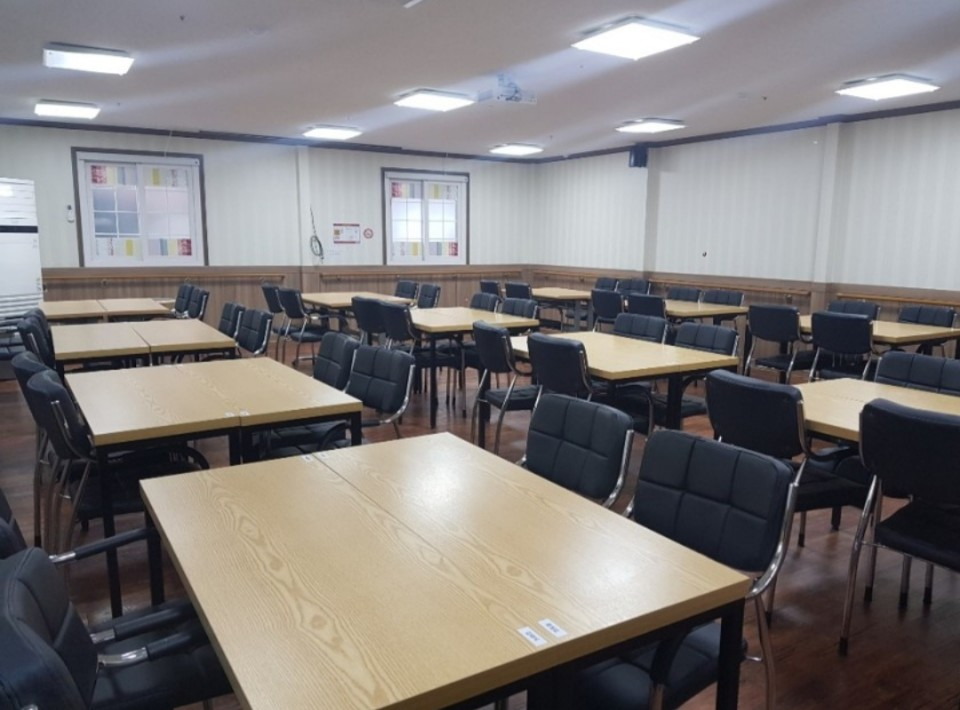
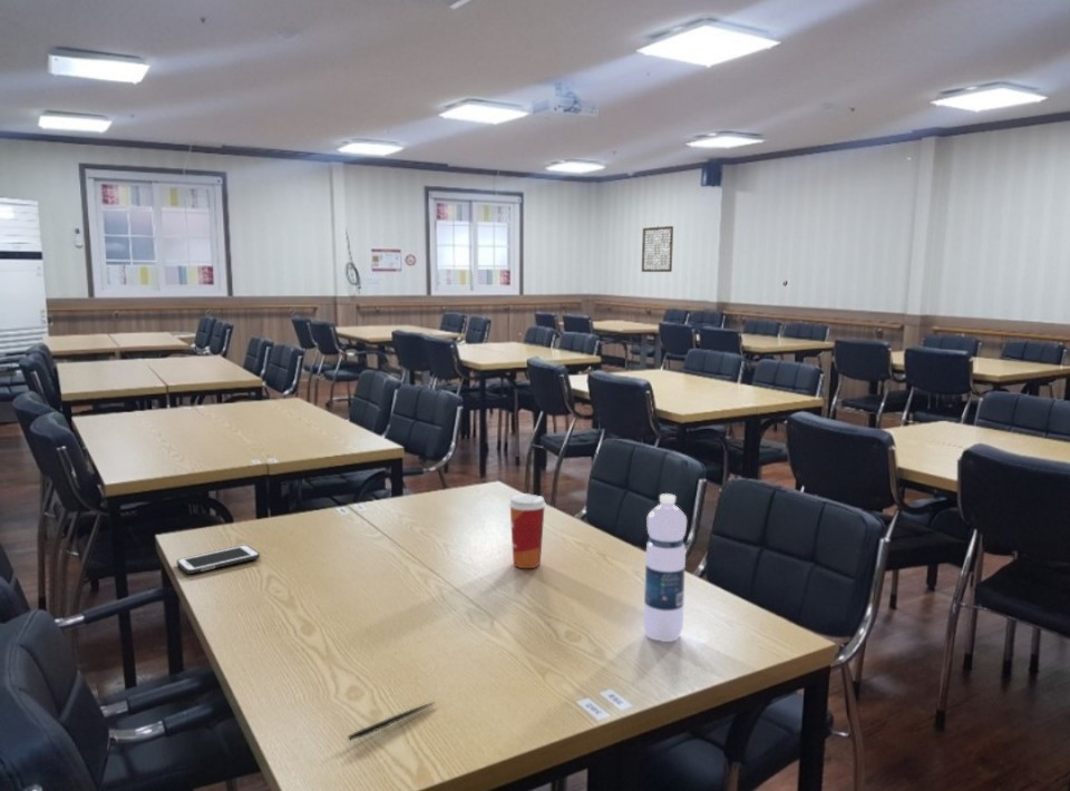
+ paper cup (526, 530)
+ wall art (656, 247)
+ cell phone (218, 558)
+ pen (395, 719)
+ water bottle (664, 566)
